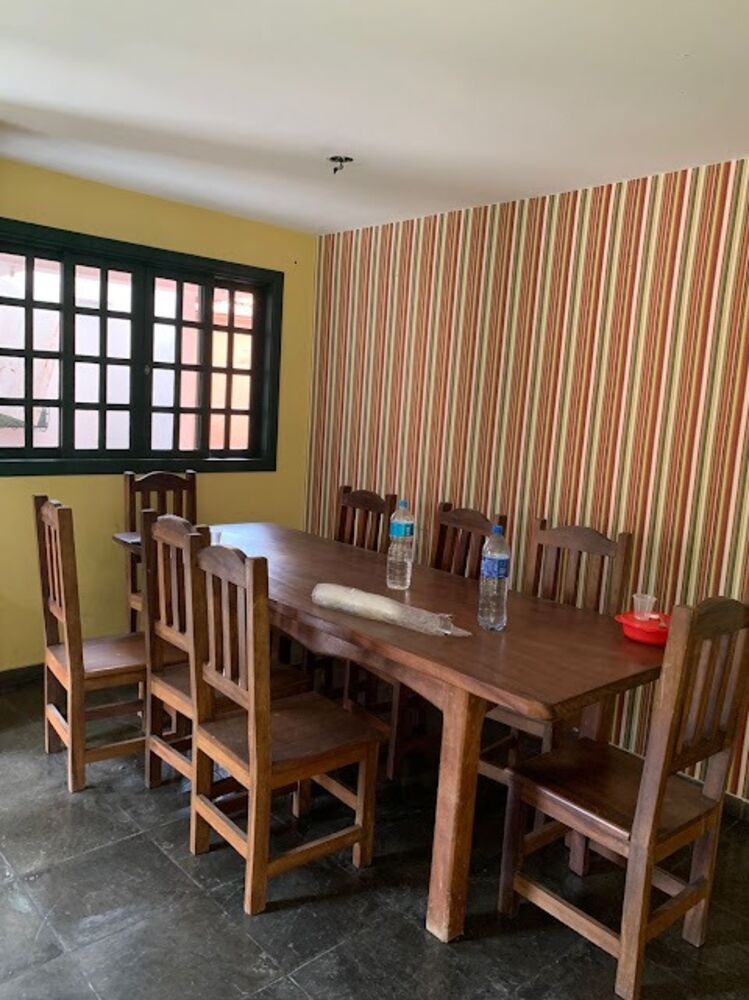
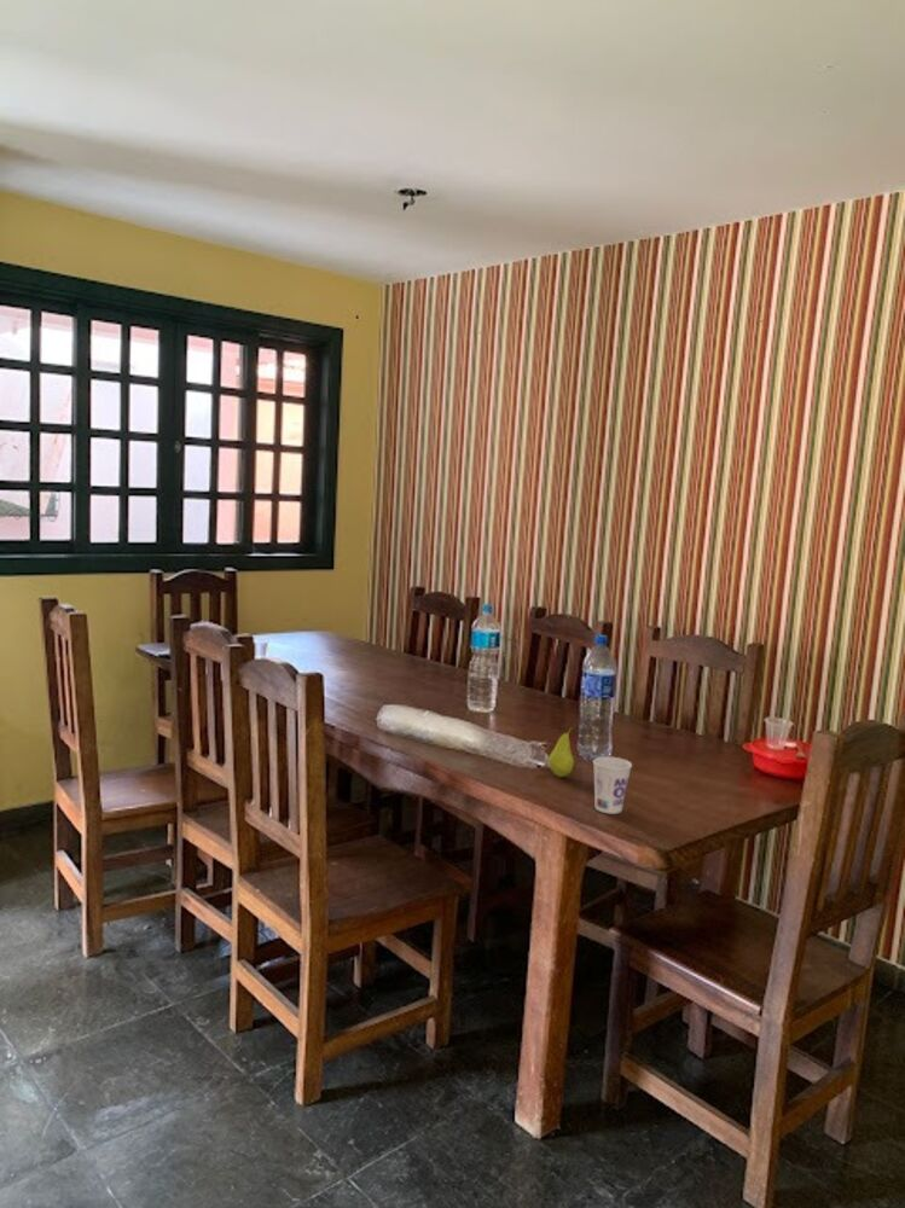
+ fruit (562, 750)
+ cup (610, 785)
